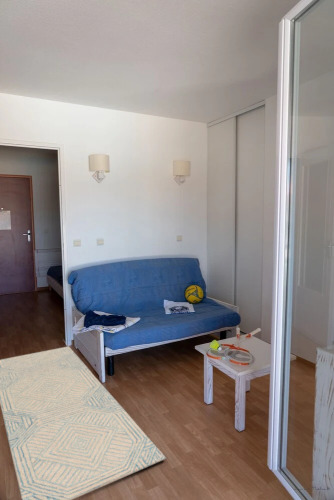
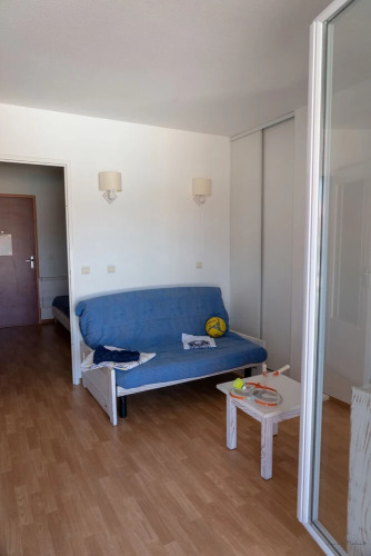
- rug (50, 387)
